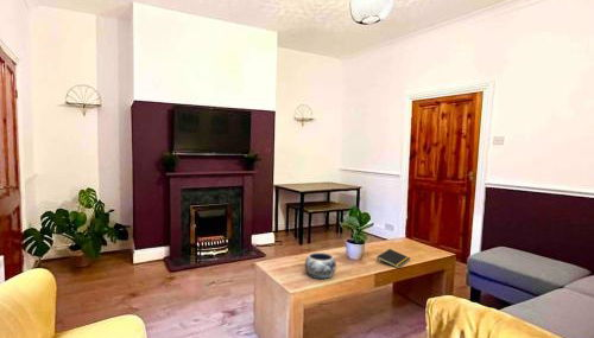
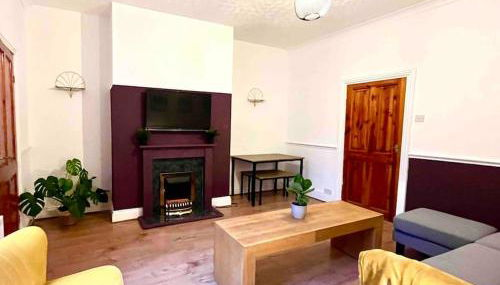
- notepad (393, 257)
- decorative bowl (320, 264)
